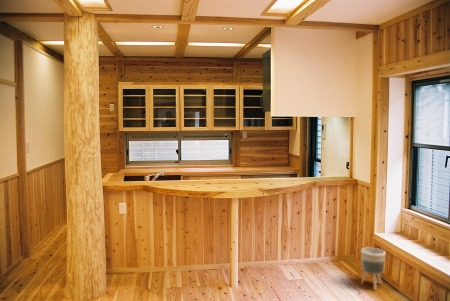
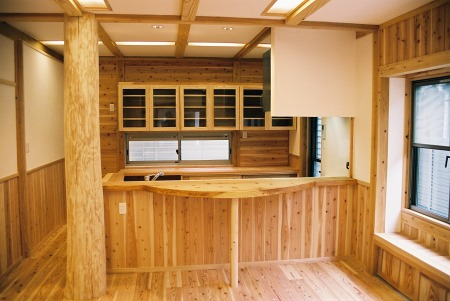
- planter (372, 268)
